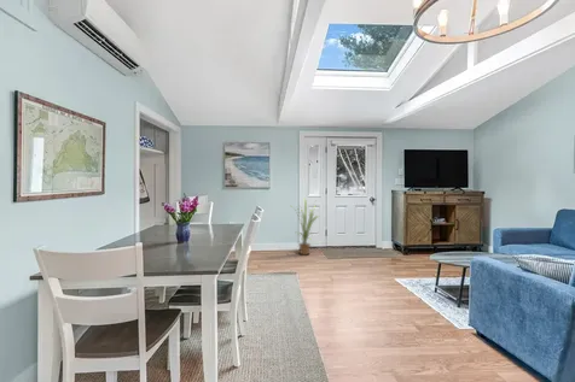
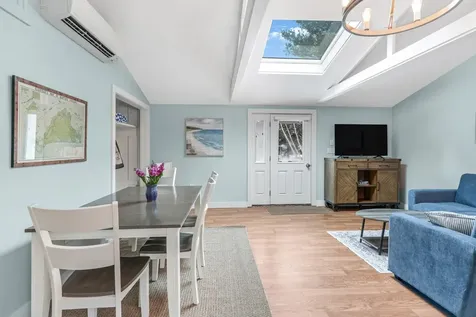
- house plant (303, 225)
